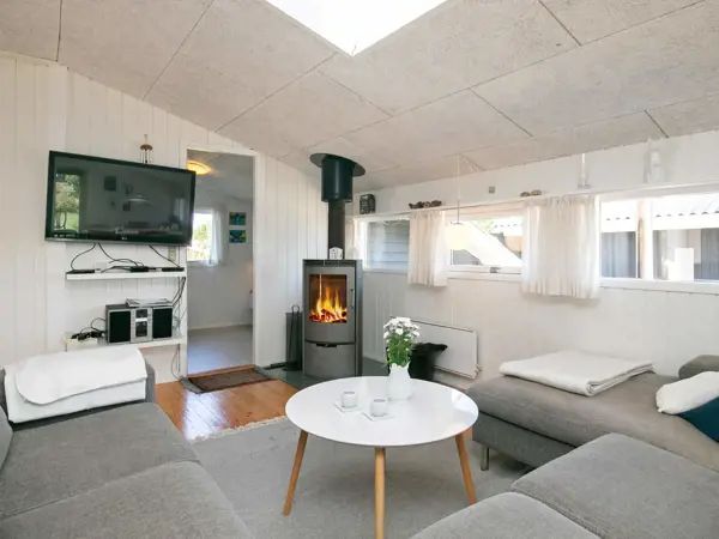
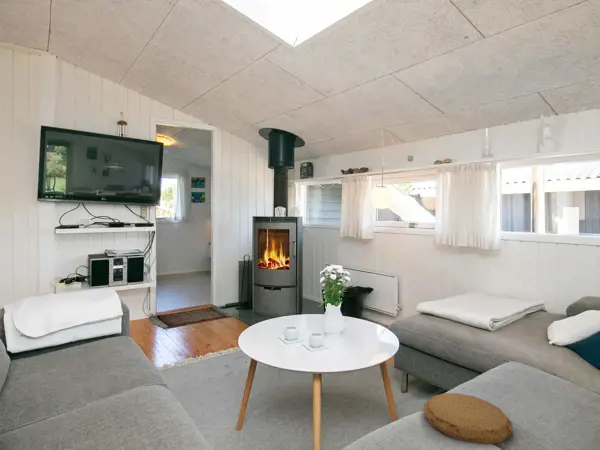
+ cushion (465, 413)
